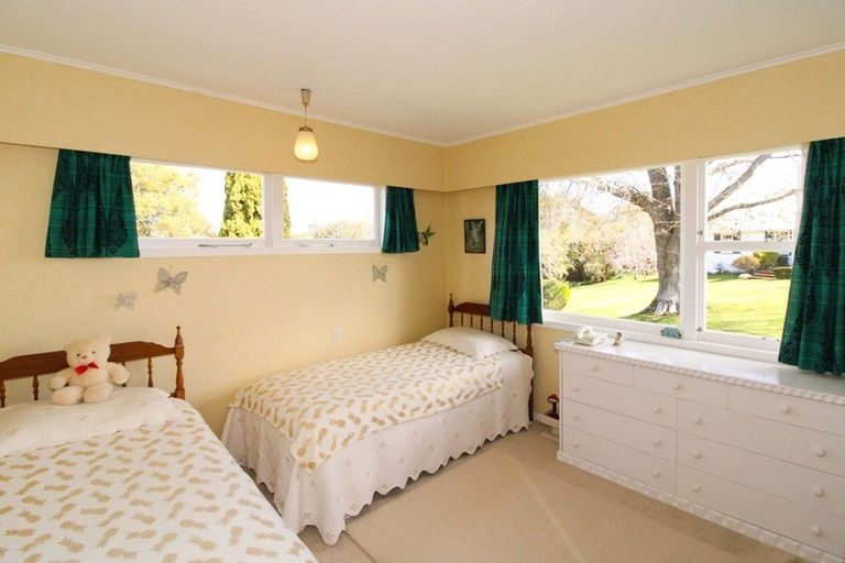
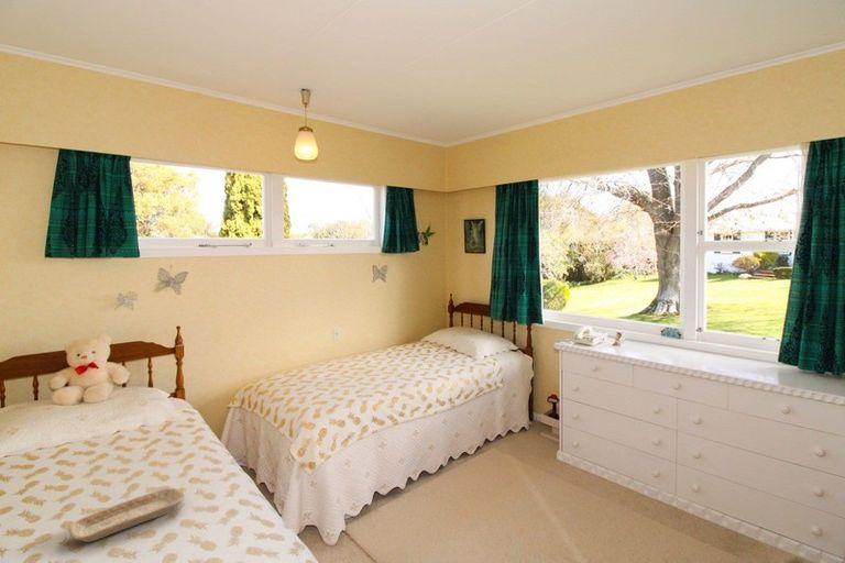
+ tray (131, 514)
